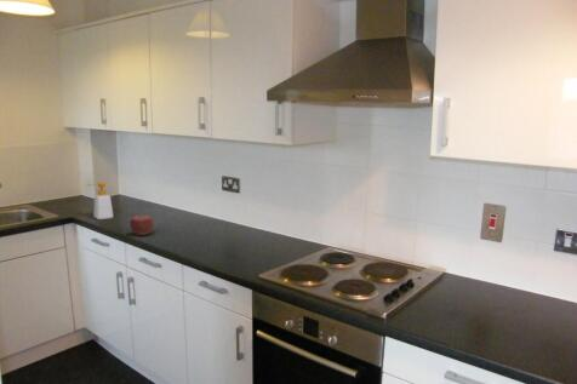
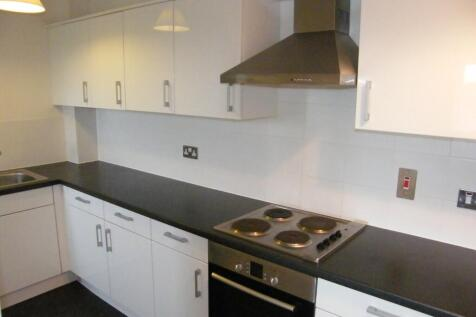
- soap bottle (98, 200)
- apple (142, 224)
